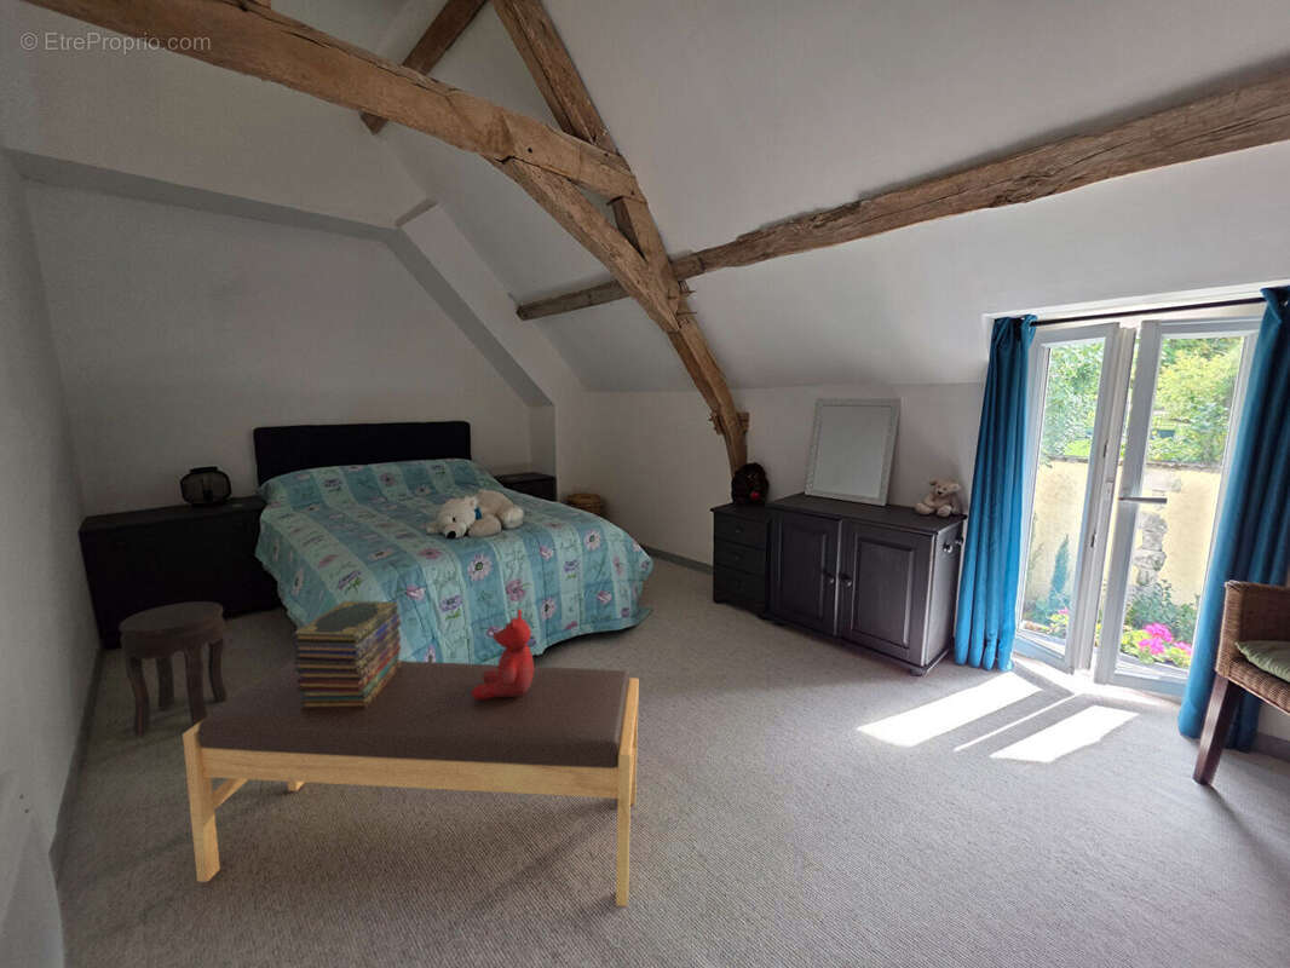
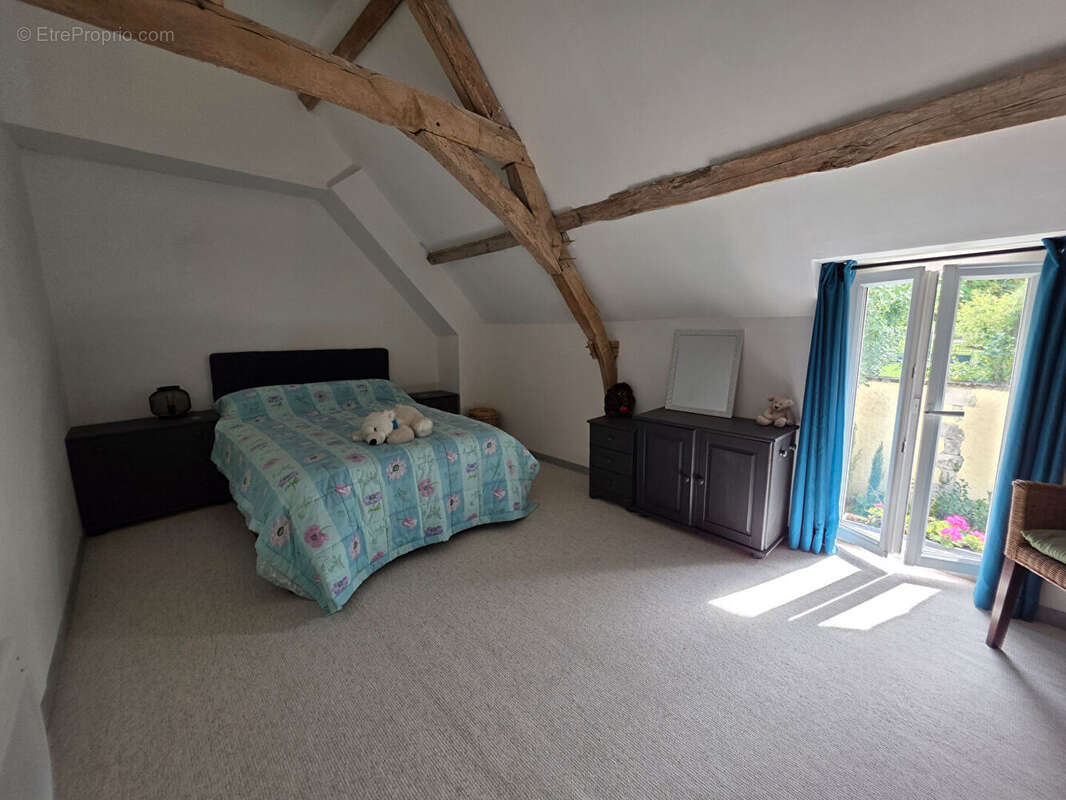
- book stack (351, 651)
- stuffed bear (503, 652)
- bench (437, 765)
- side table (172, 667)
